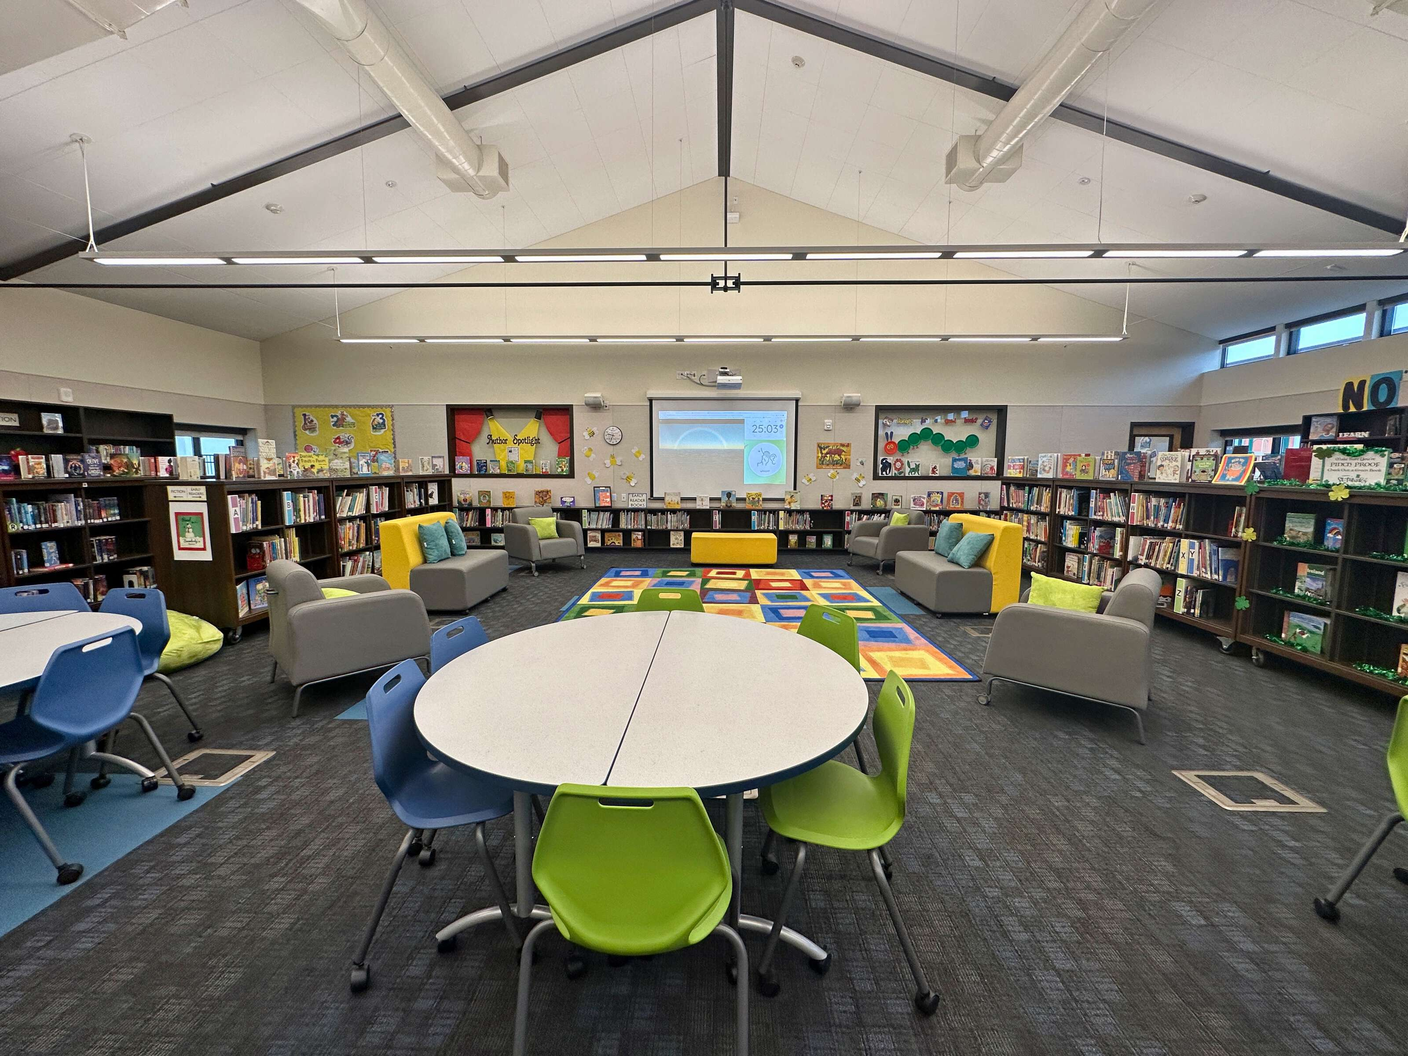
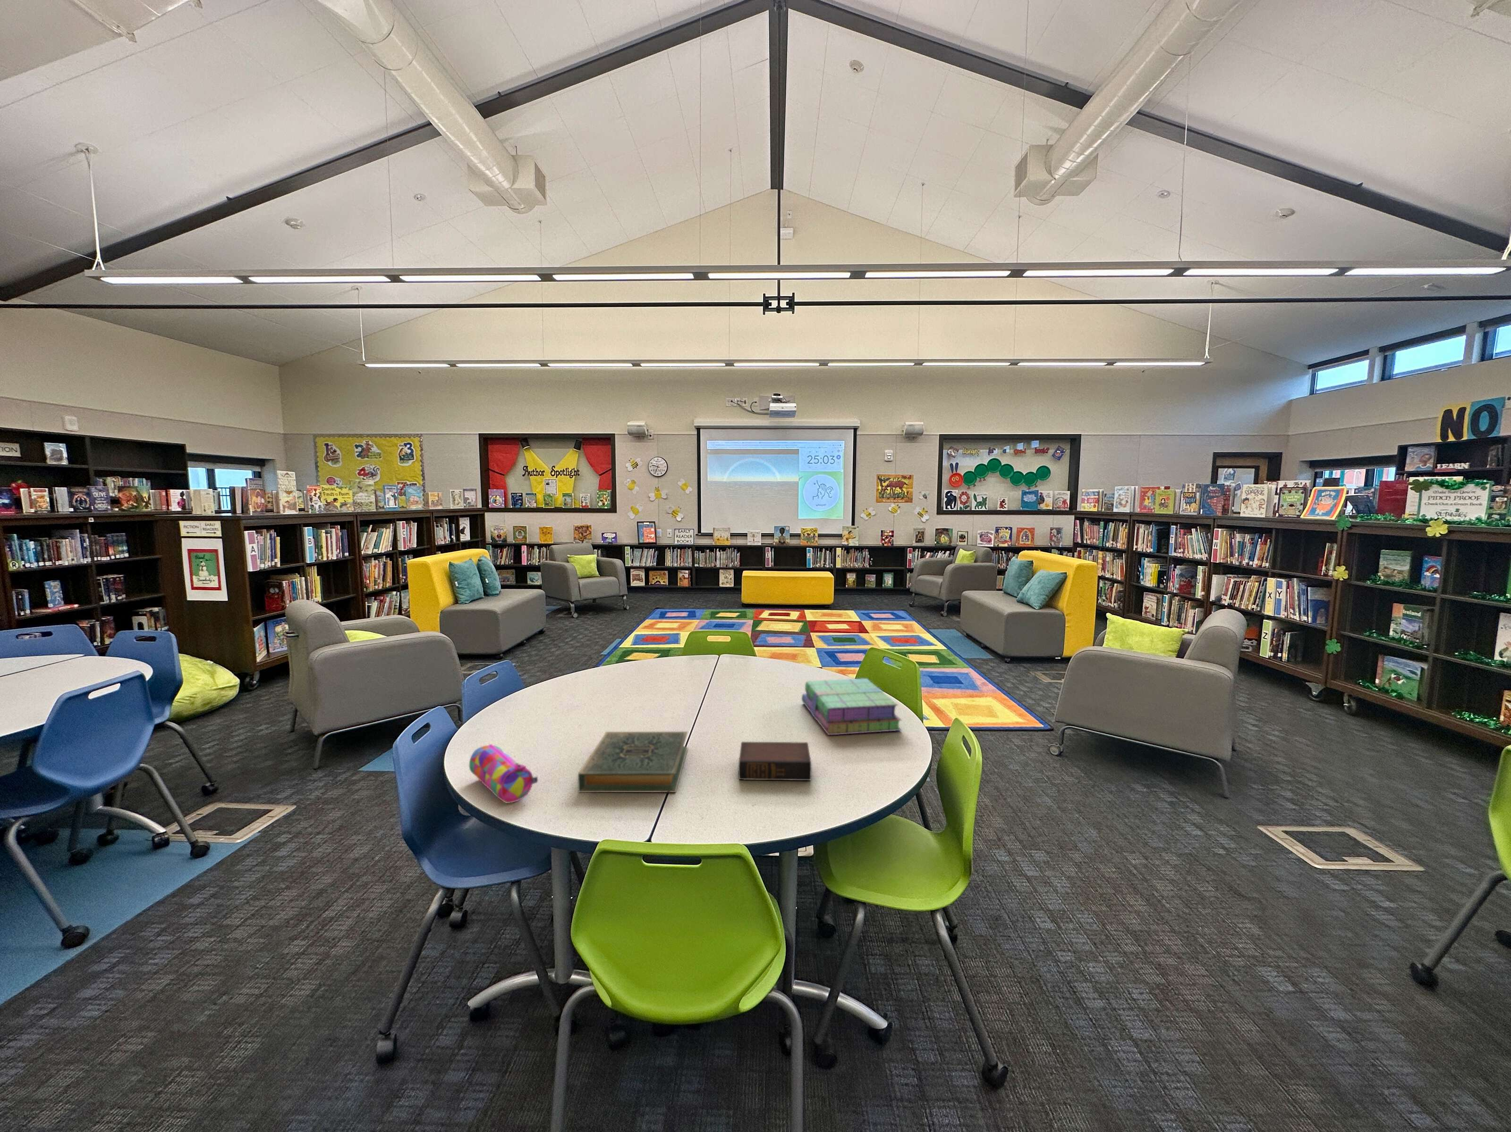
+ stack of books (848, 704)
+ hardback book (638, 759)
+ pencil case (501, 772)
+ book (775, 760)
